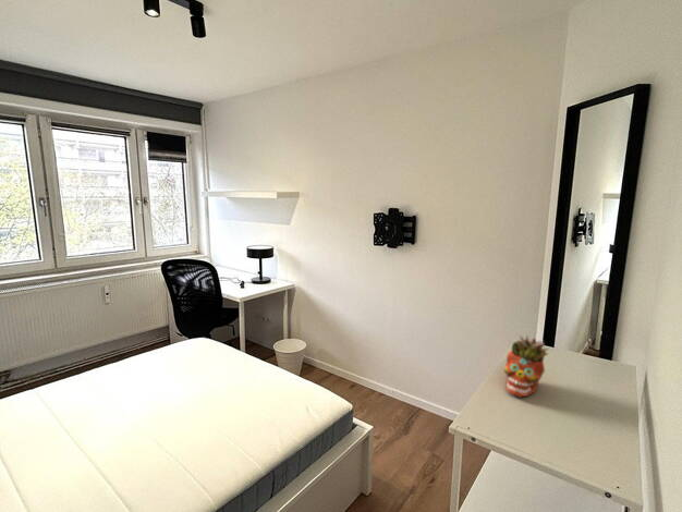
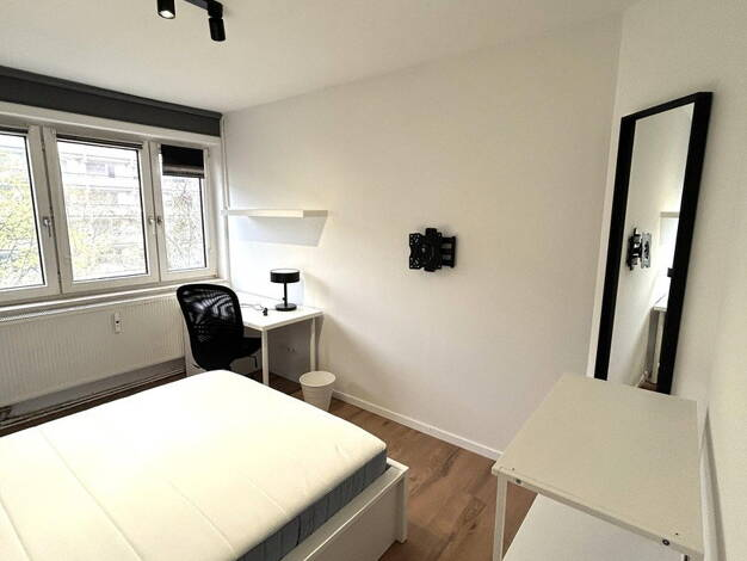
- succulent planter (525, 363)
